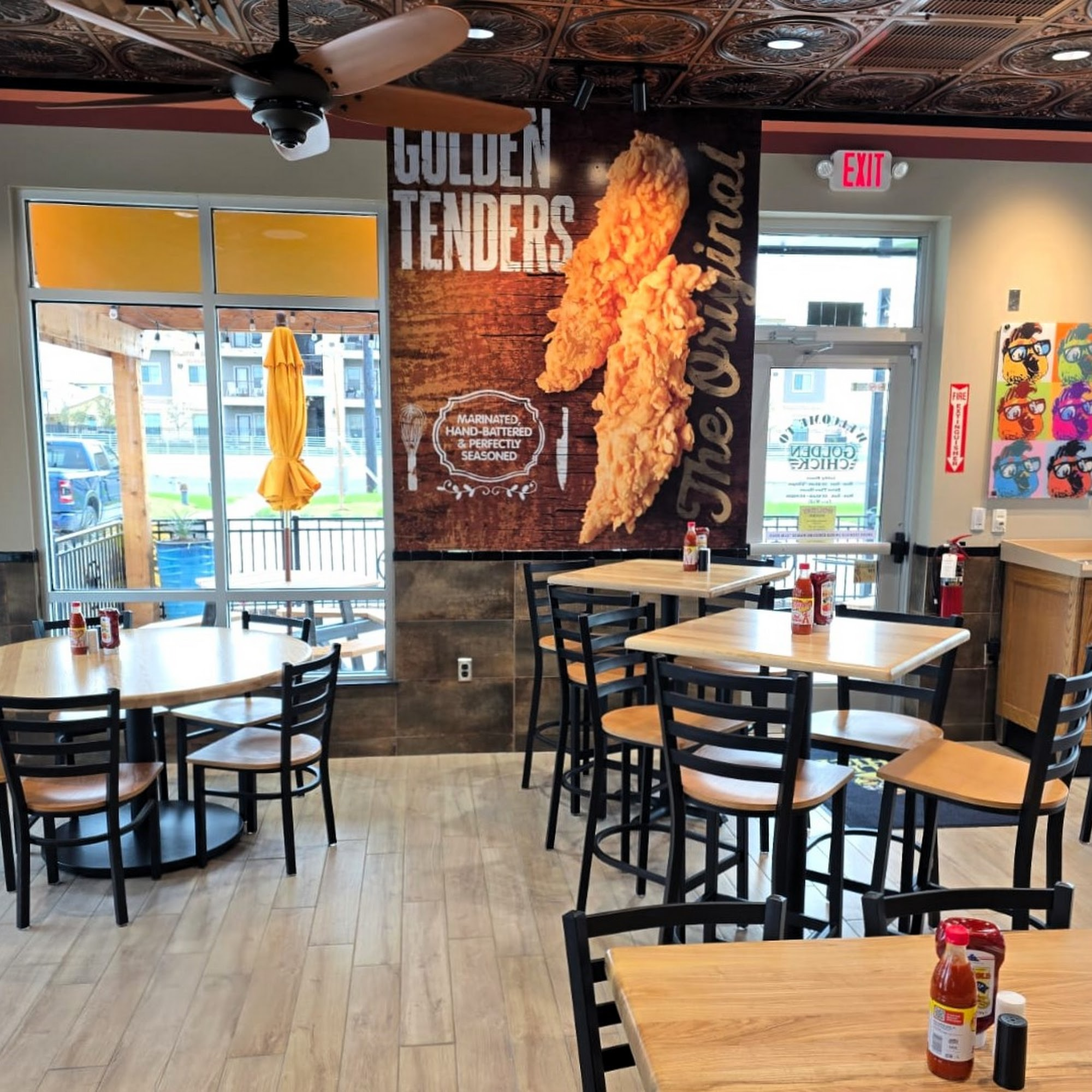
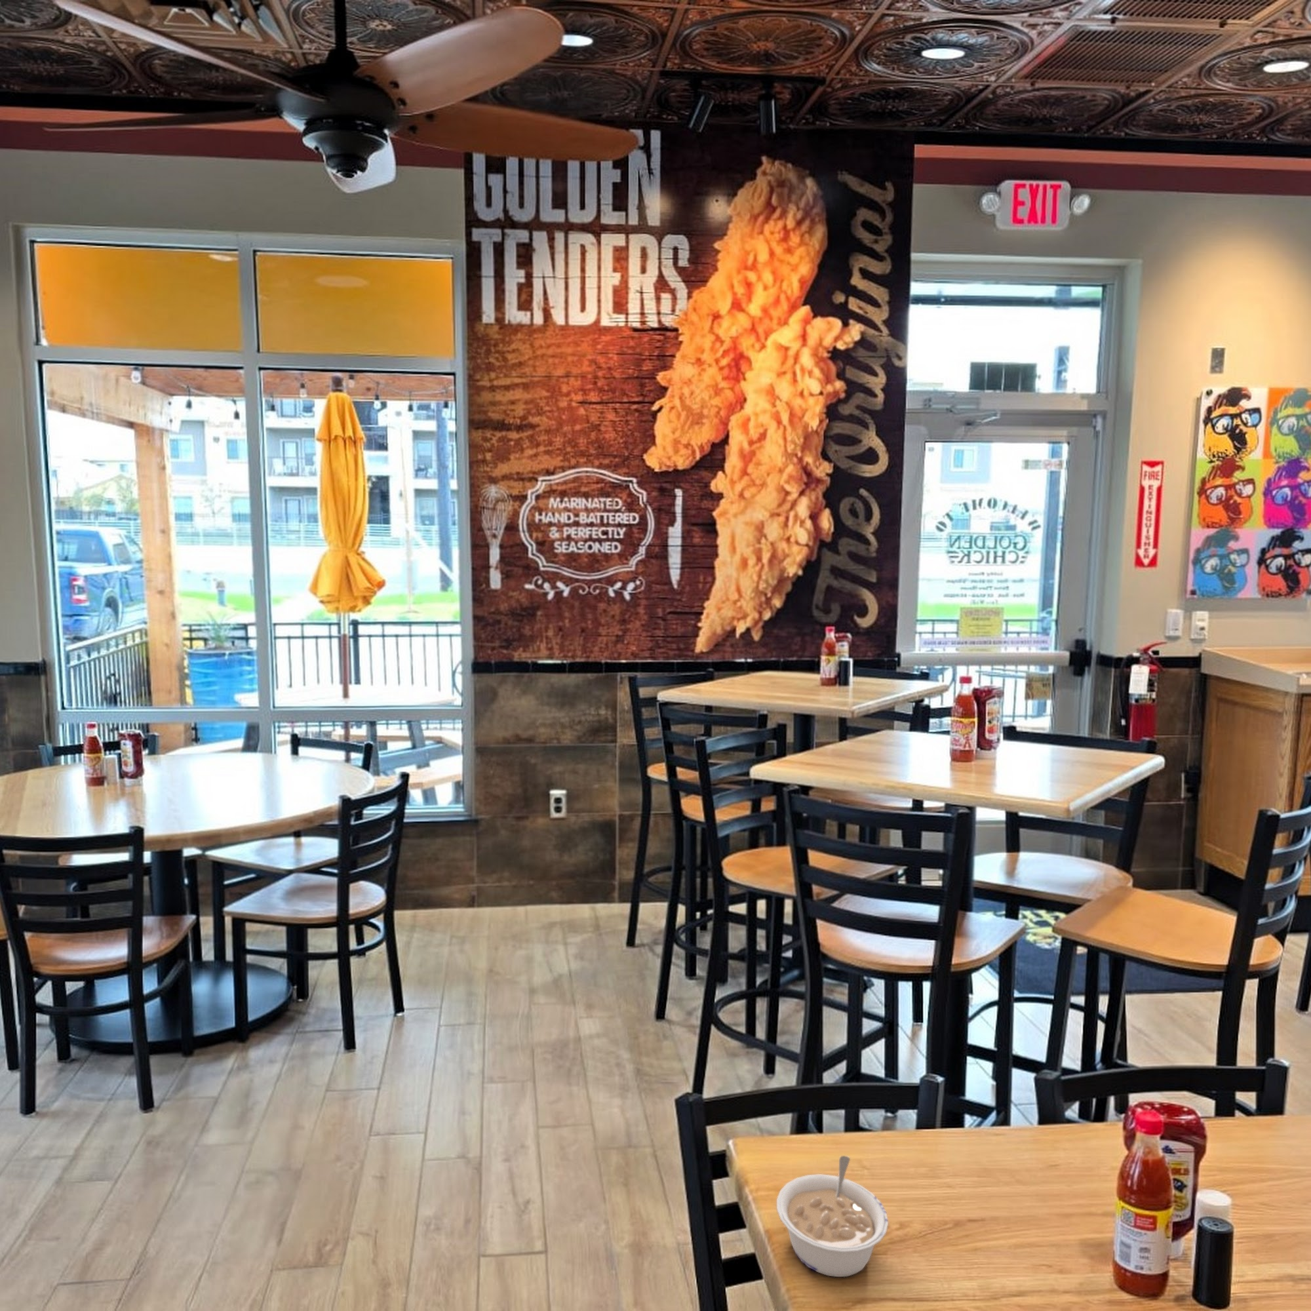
+ legume (828, 1222)
